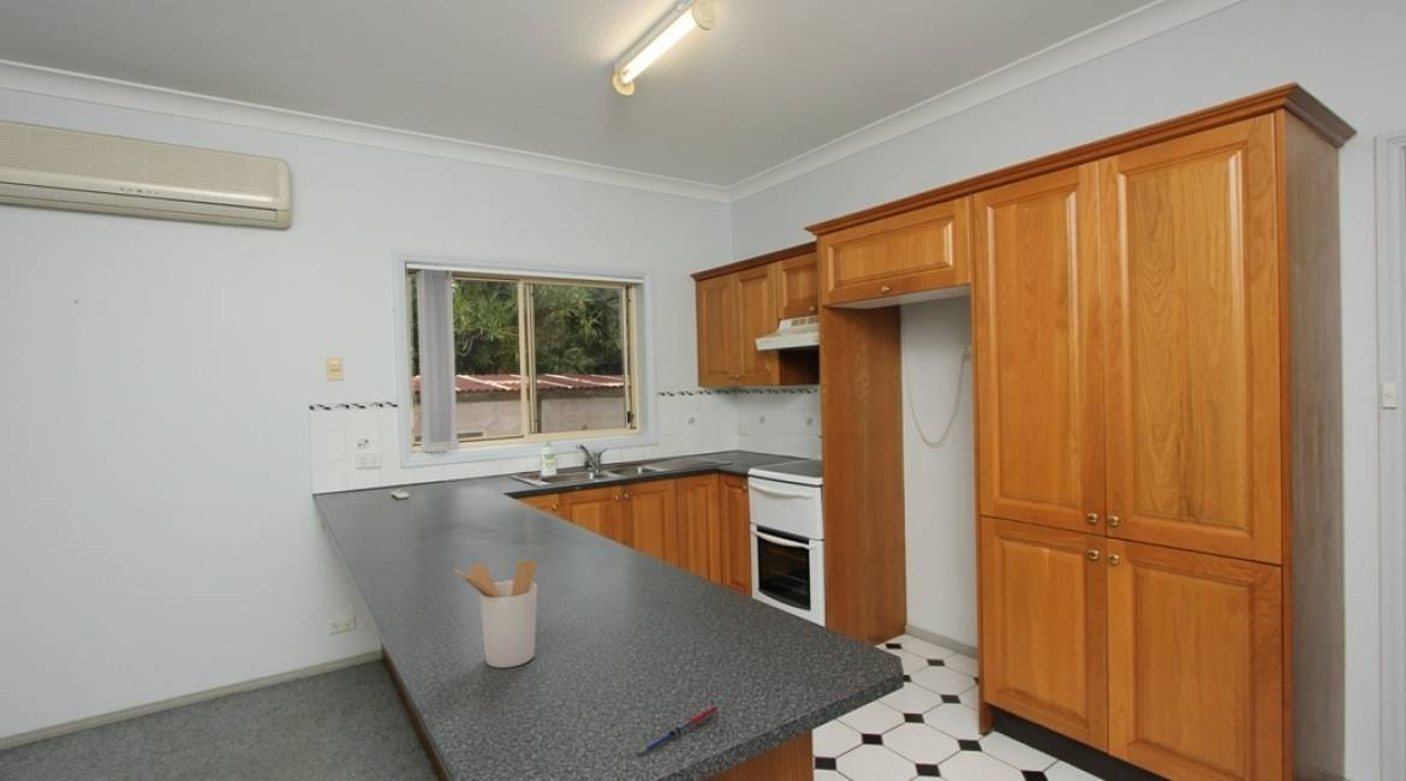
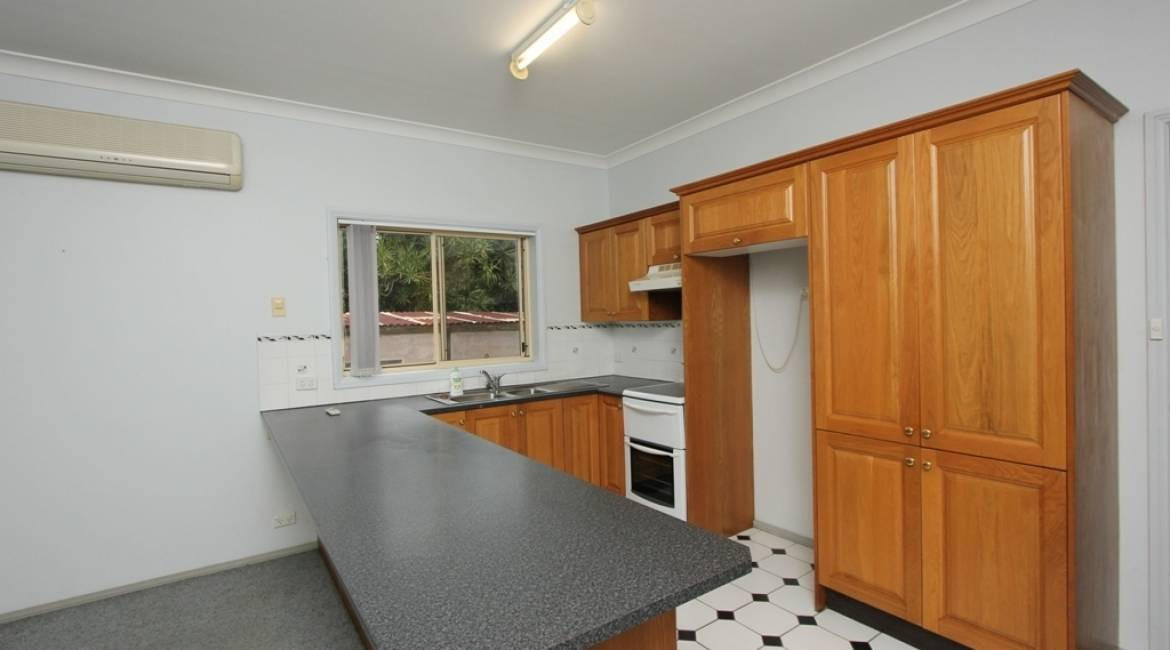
- pen (679, 728)
- utensil holder (496, 610)
